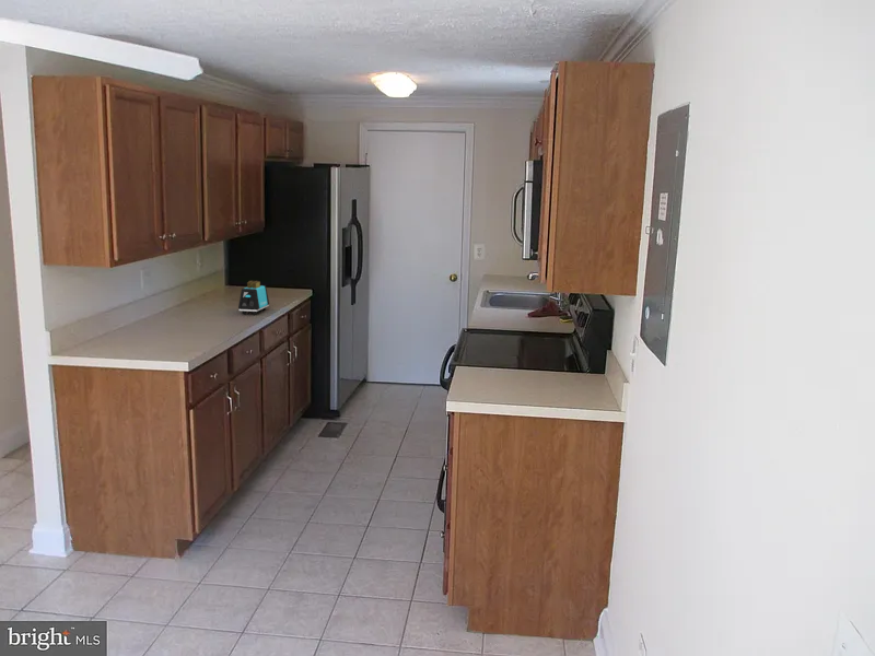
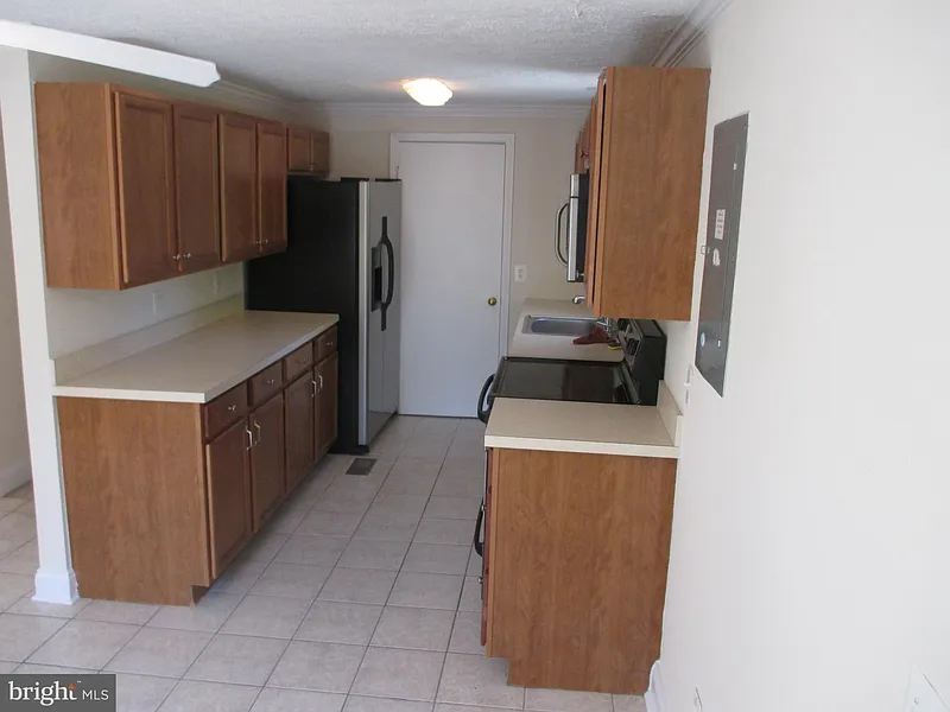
- toaster (254, 296)
